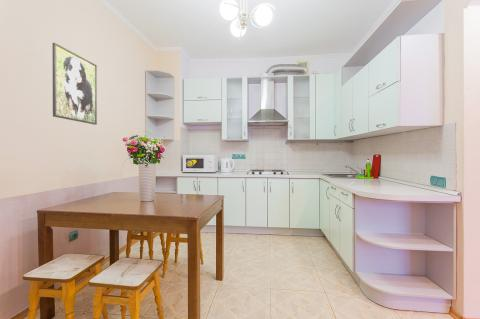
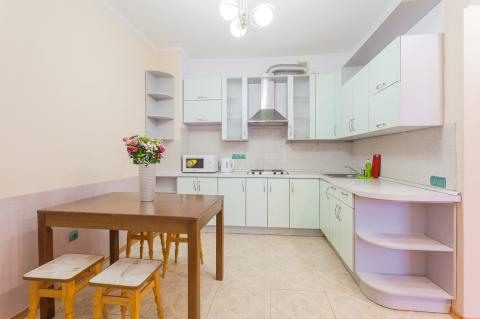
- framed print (77, 88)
